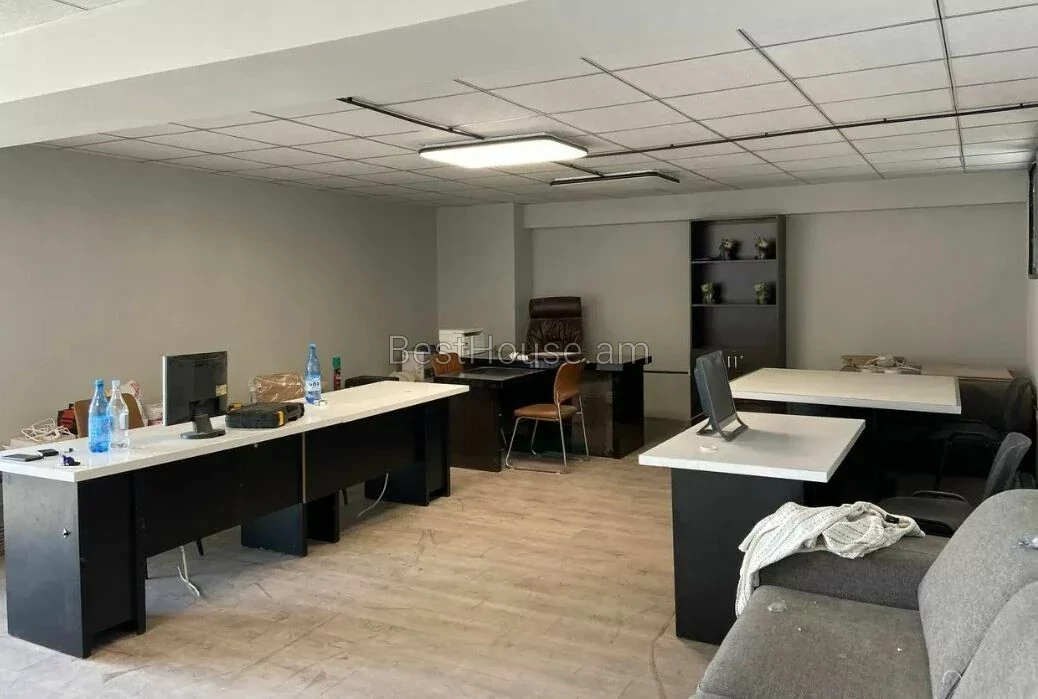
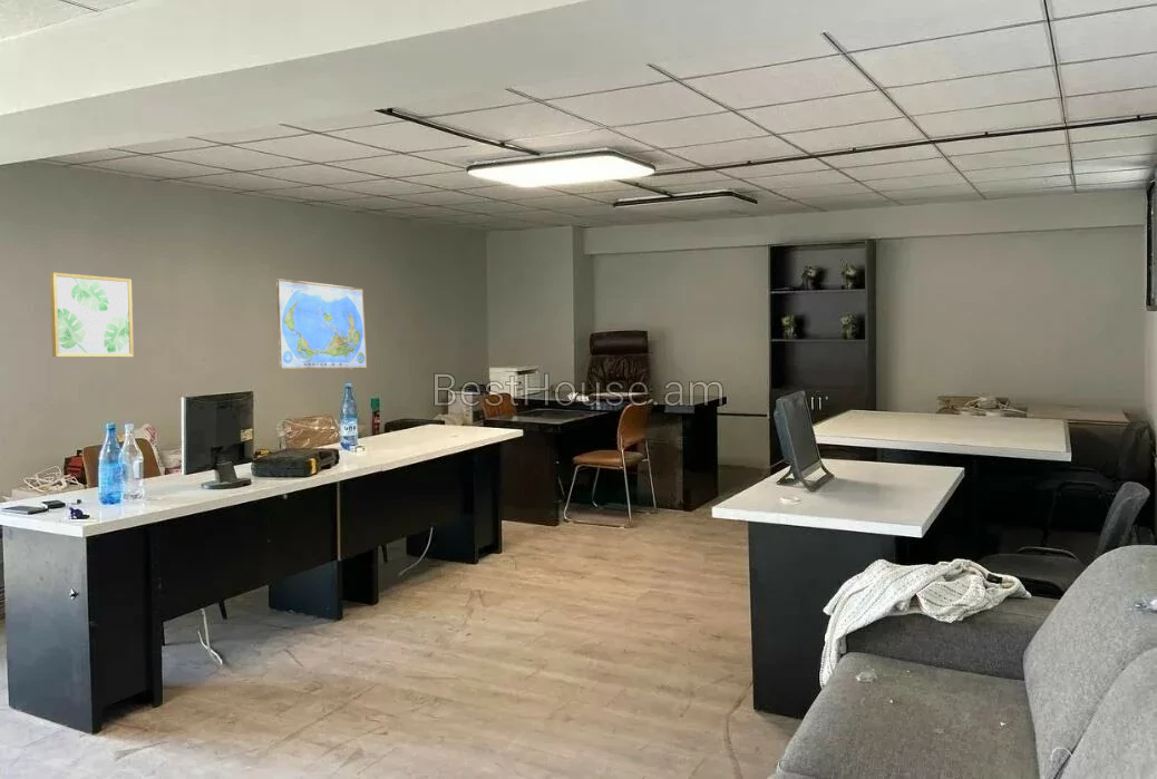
+ wall art (93, 317)
+ world map (324, 327)
